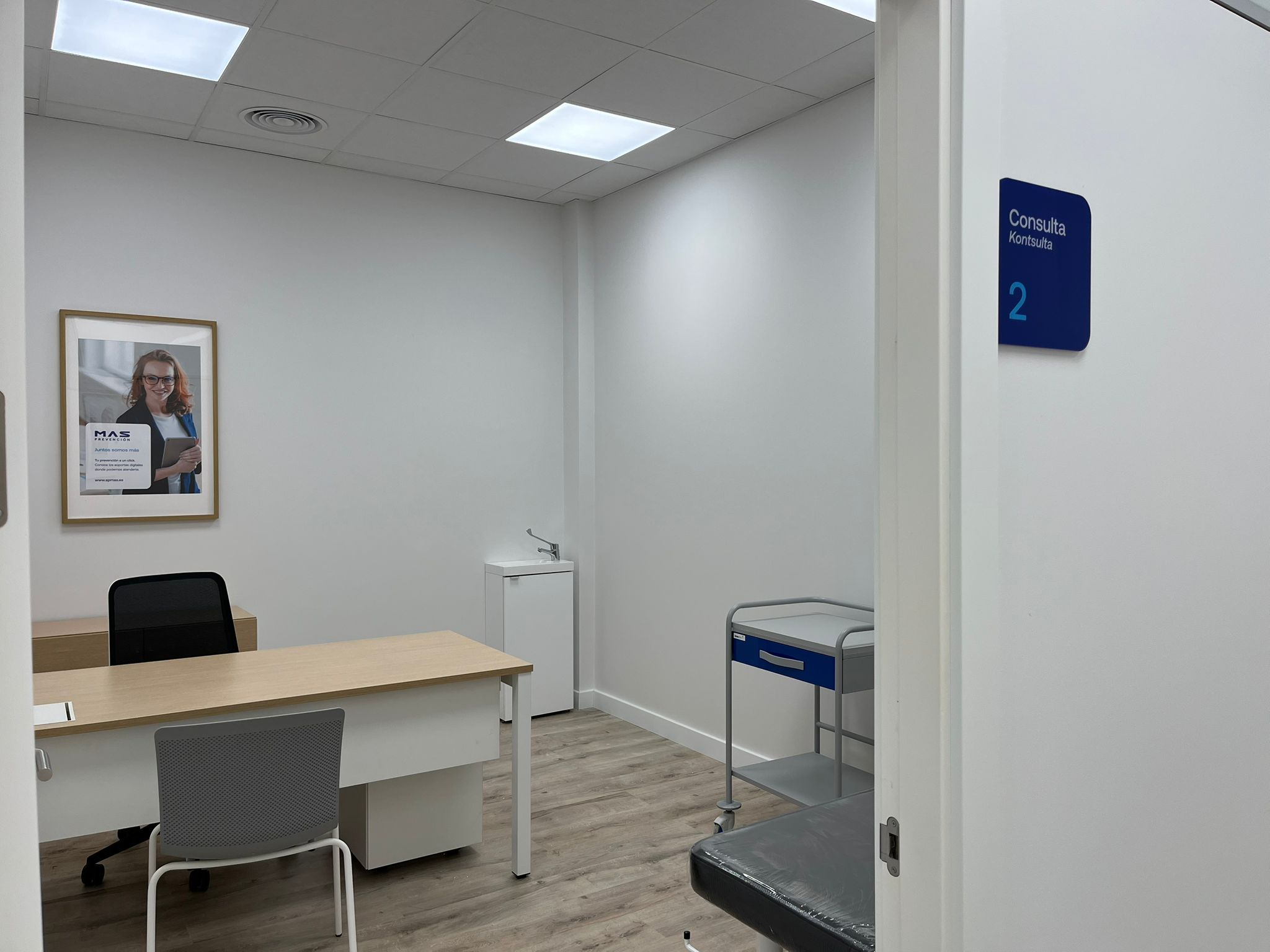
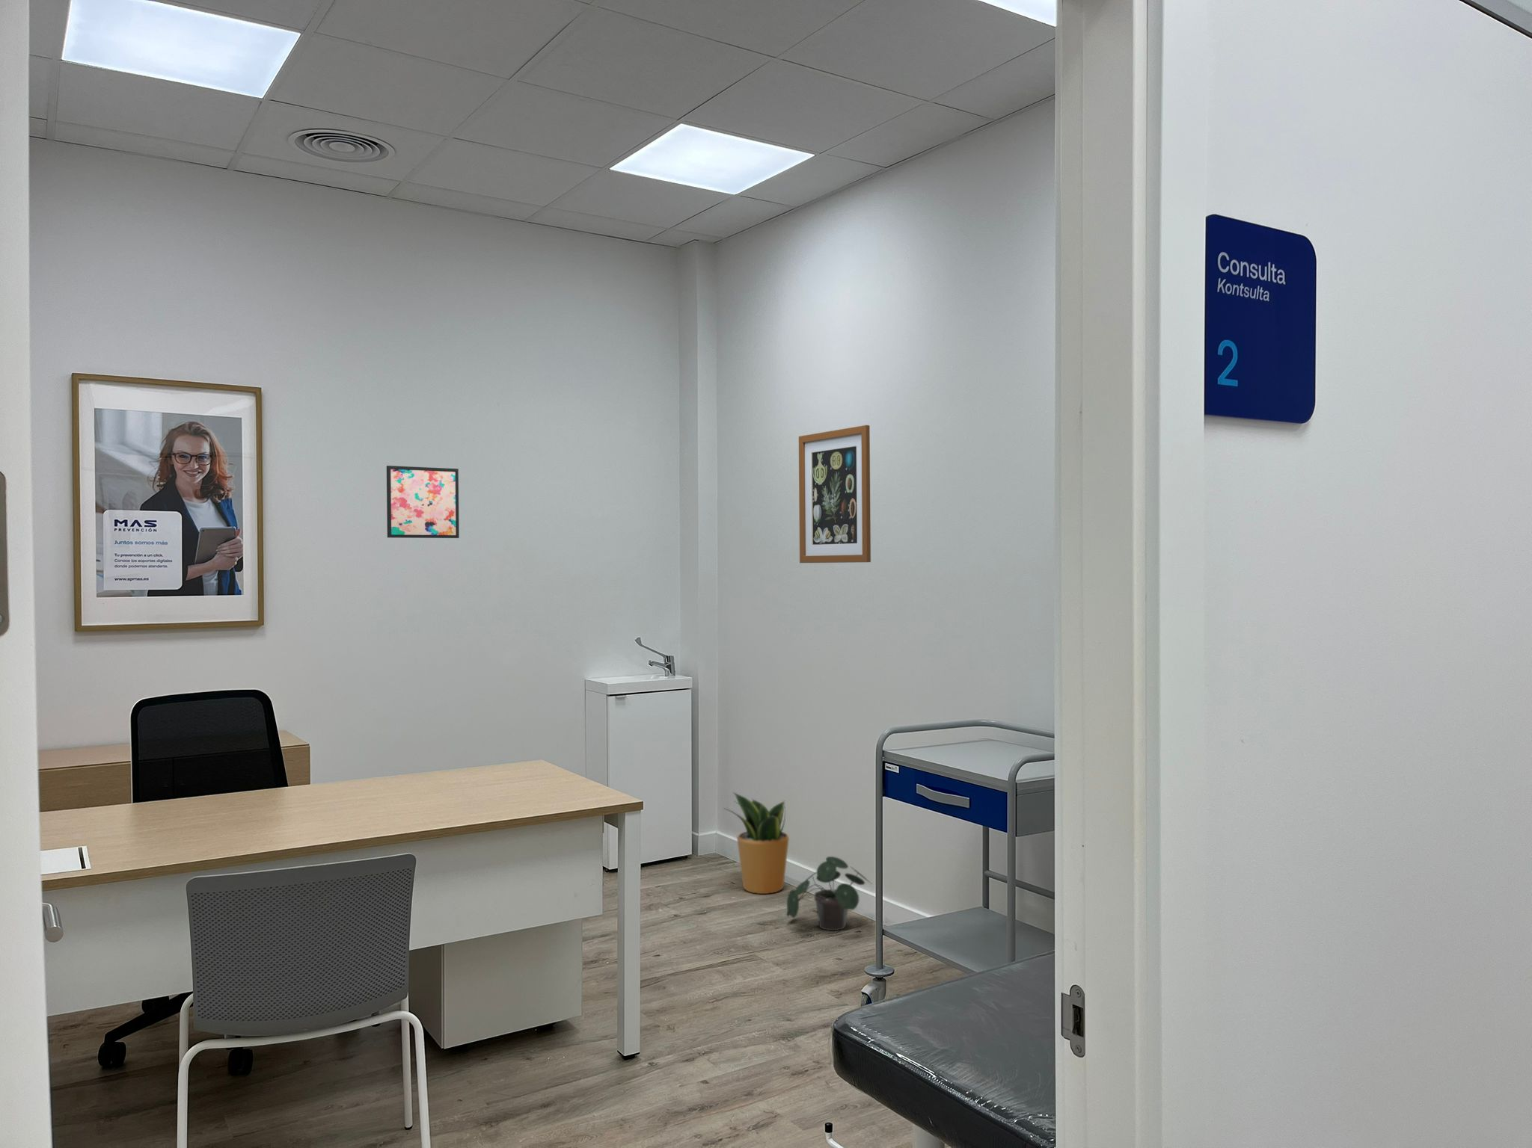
+ wall art (423, 502)
+ potted plant (759, 844)
+ potted plant (829, 891)
+ wall art (832, 497)
